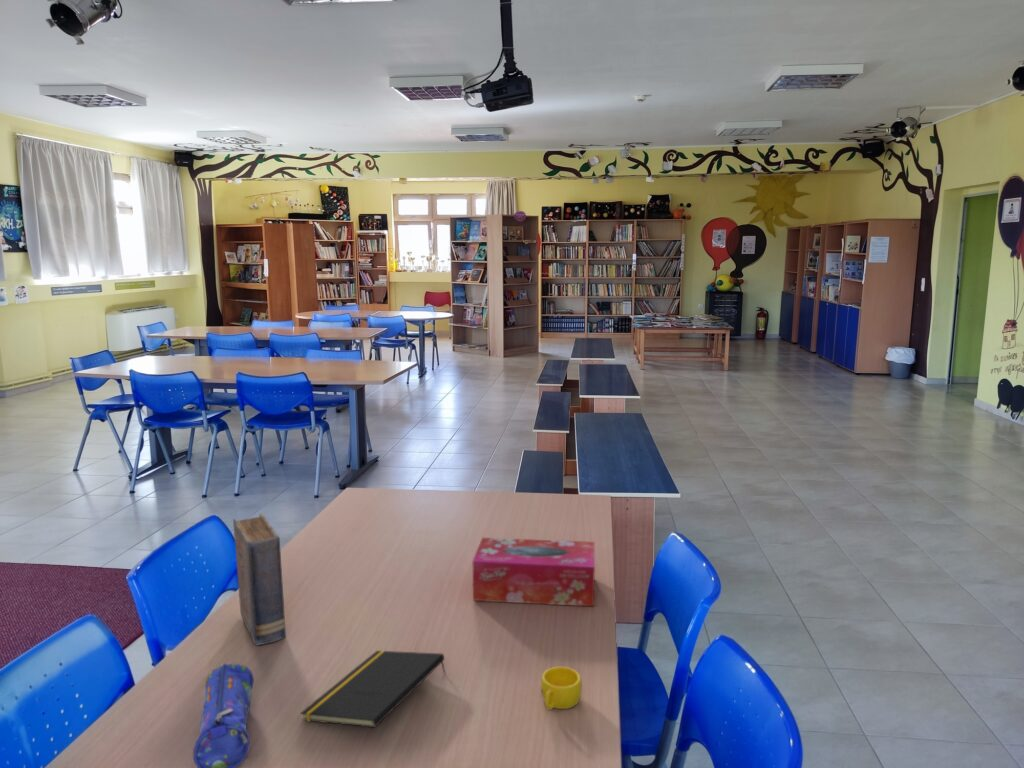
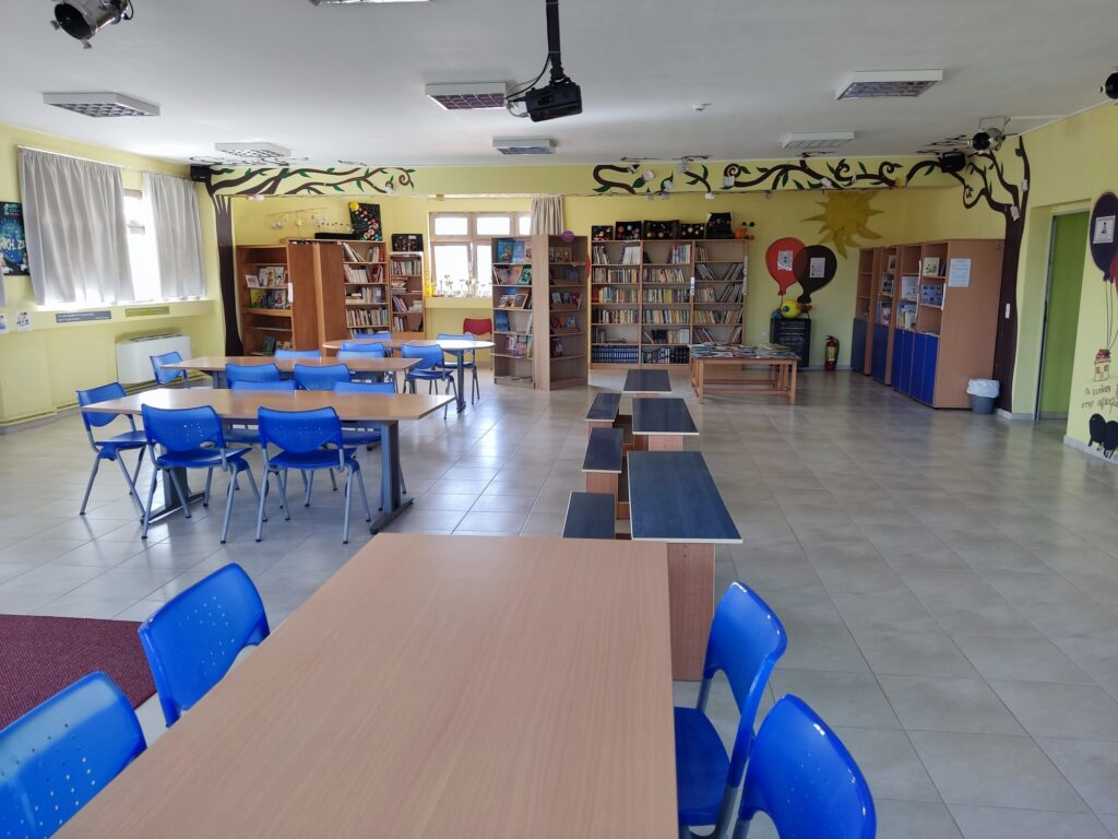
- pencil case (225, 713)
- cup (558, 691)
- book (258, 575)
- tissue box (535, 570)
- notepad (376, 685)
